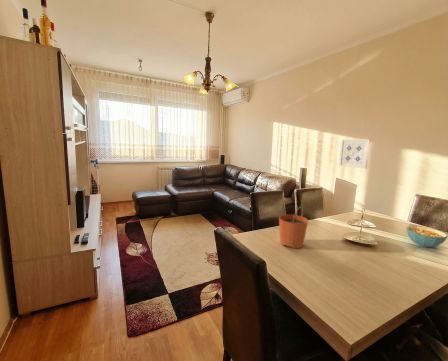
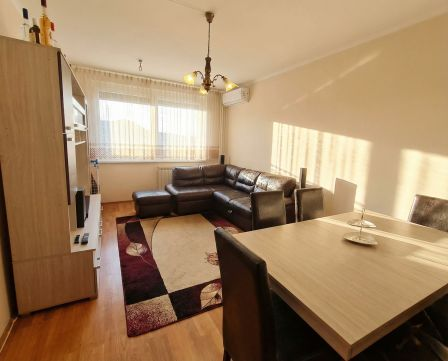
- plant pot (292, 225)
- cereal bowl (424, 238)
- wall art (353, 153)
